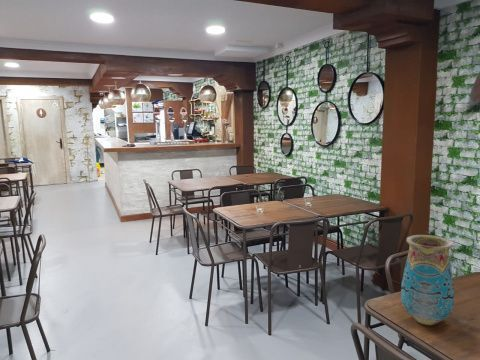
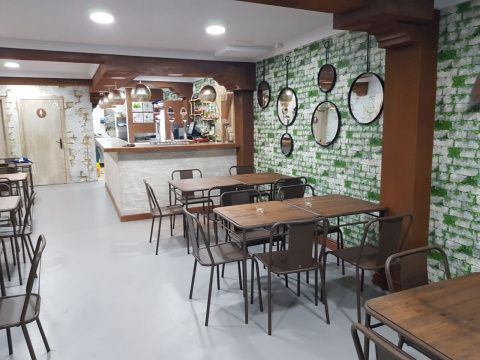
- vase (427, 281)
